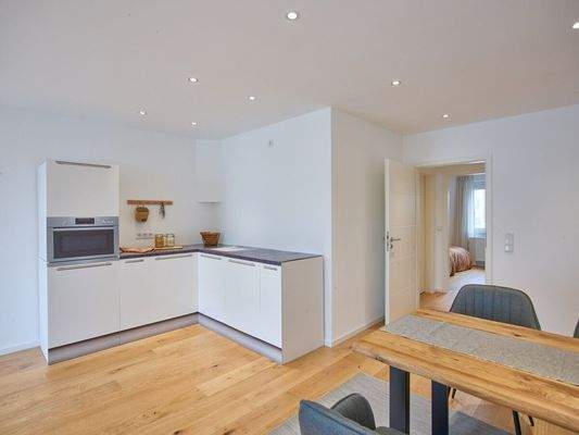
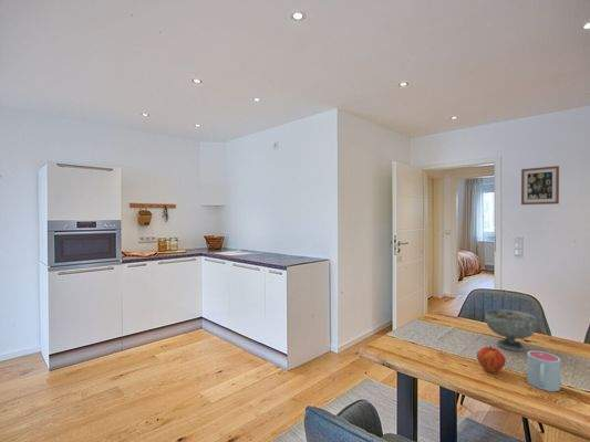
+ bowl (509, 329)
+ wall art (539, 186)
+ fruit (490, 358)
+ mug (542, 372)
